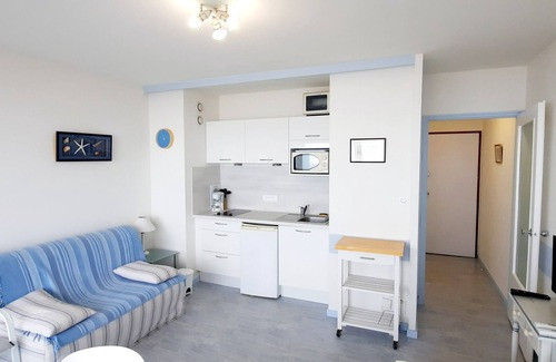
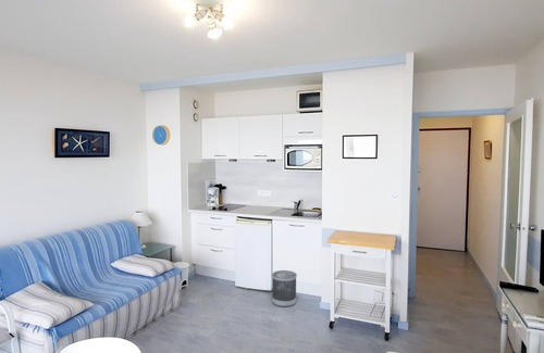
+ wastebasket (284, 288)
